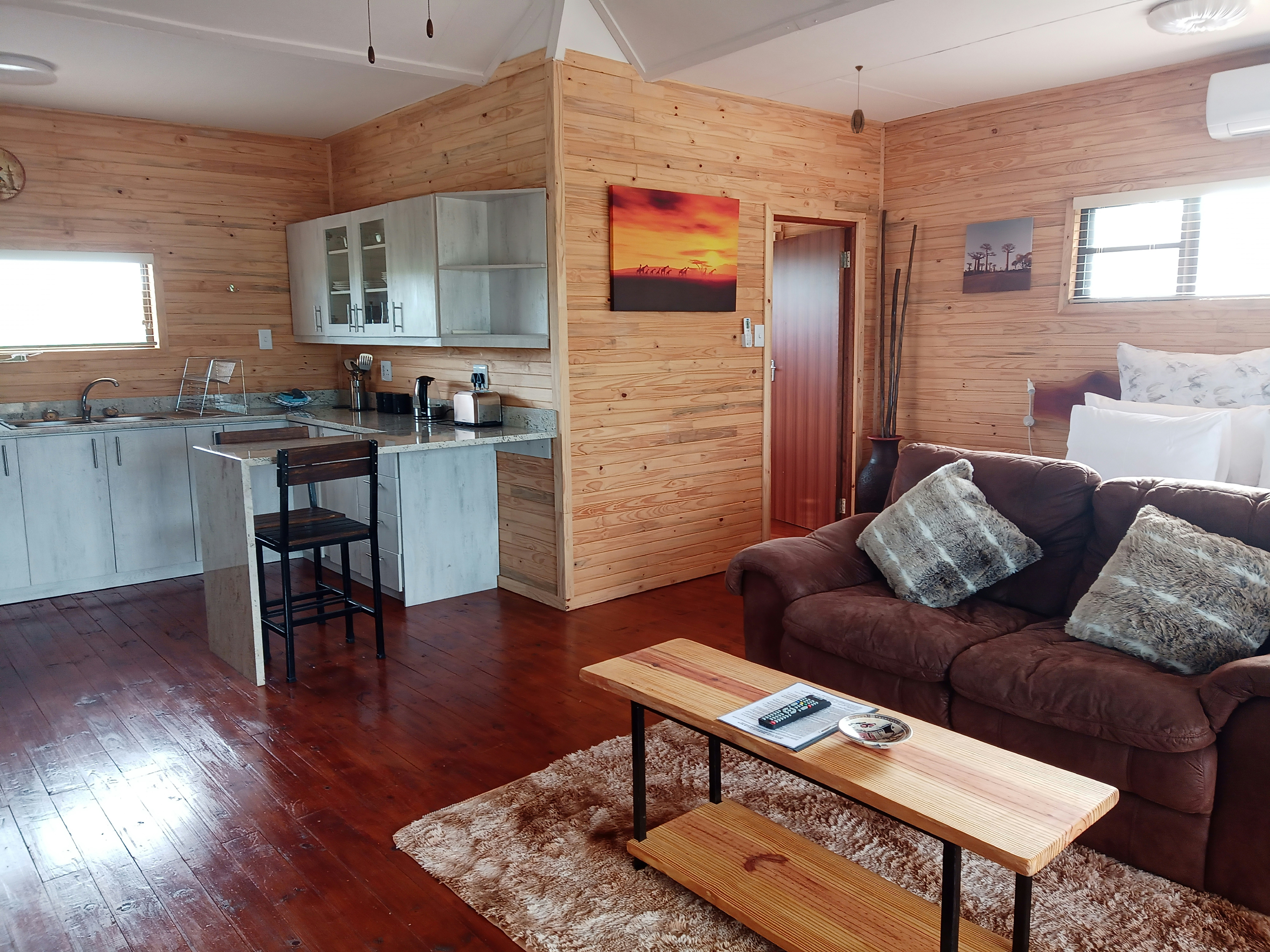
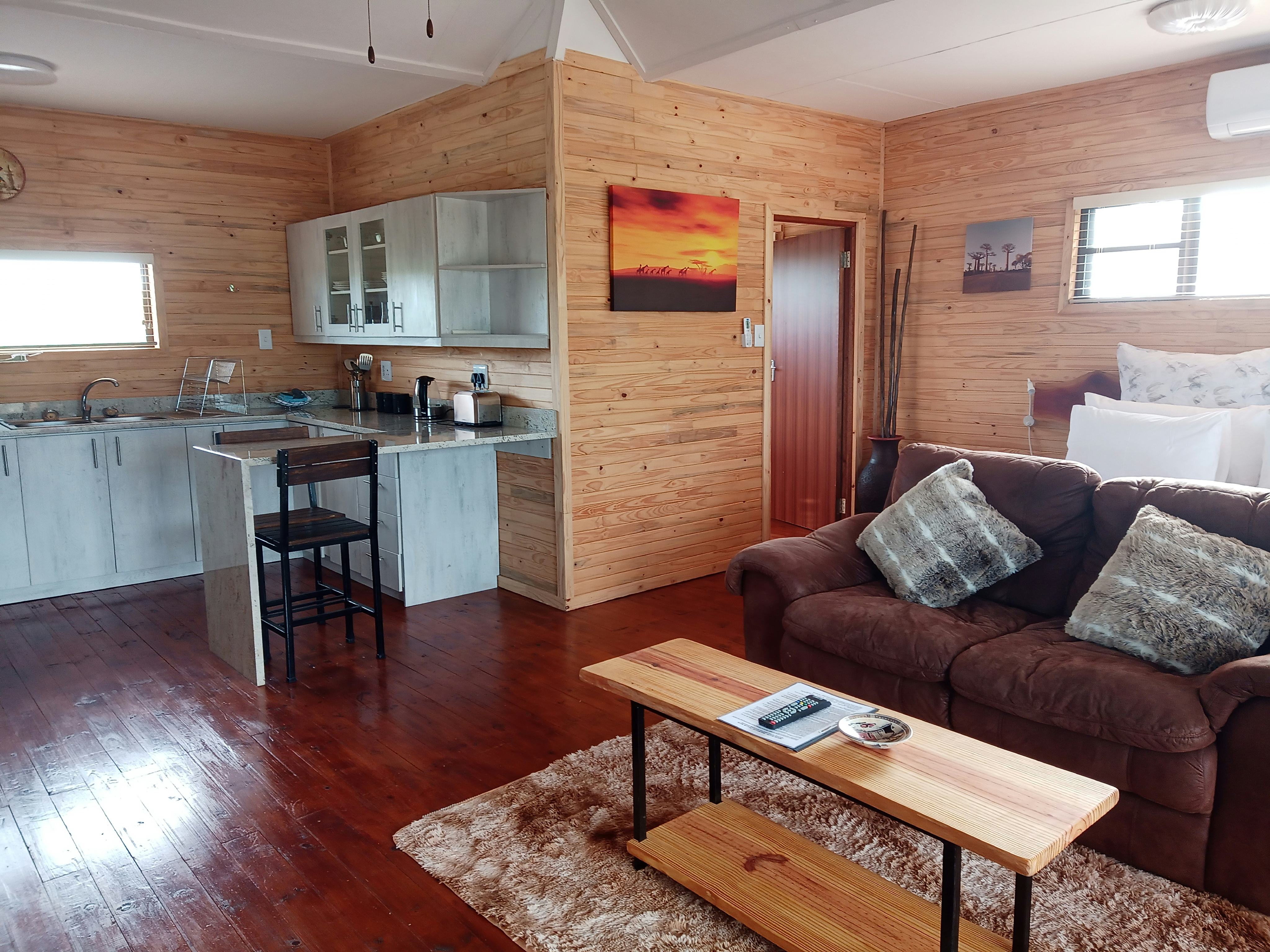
- pendant light (858, 100)
